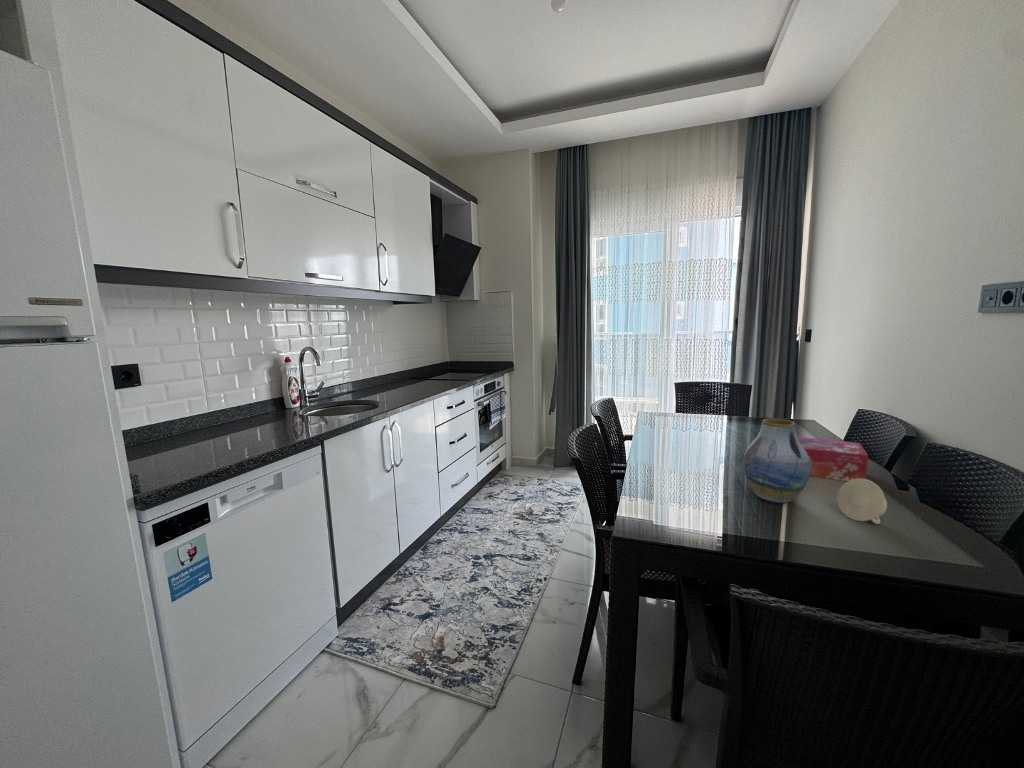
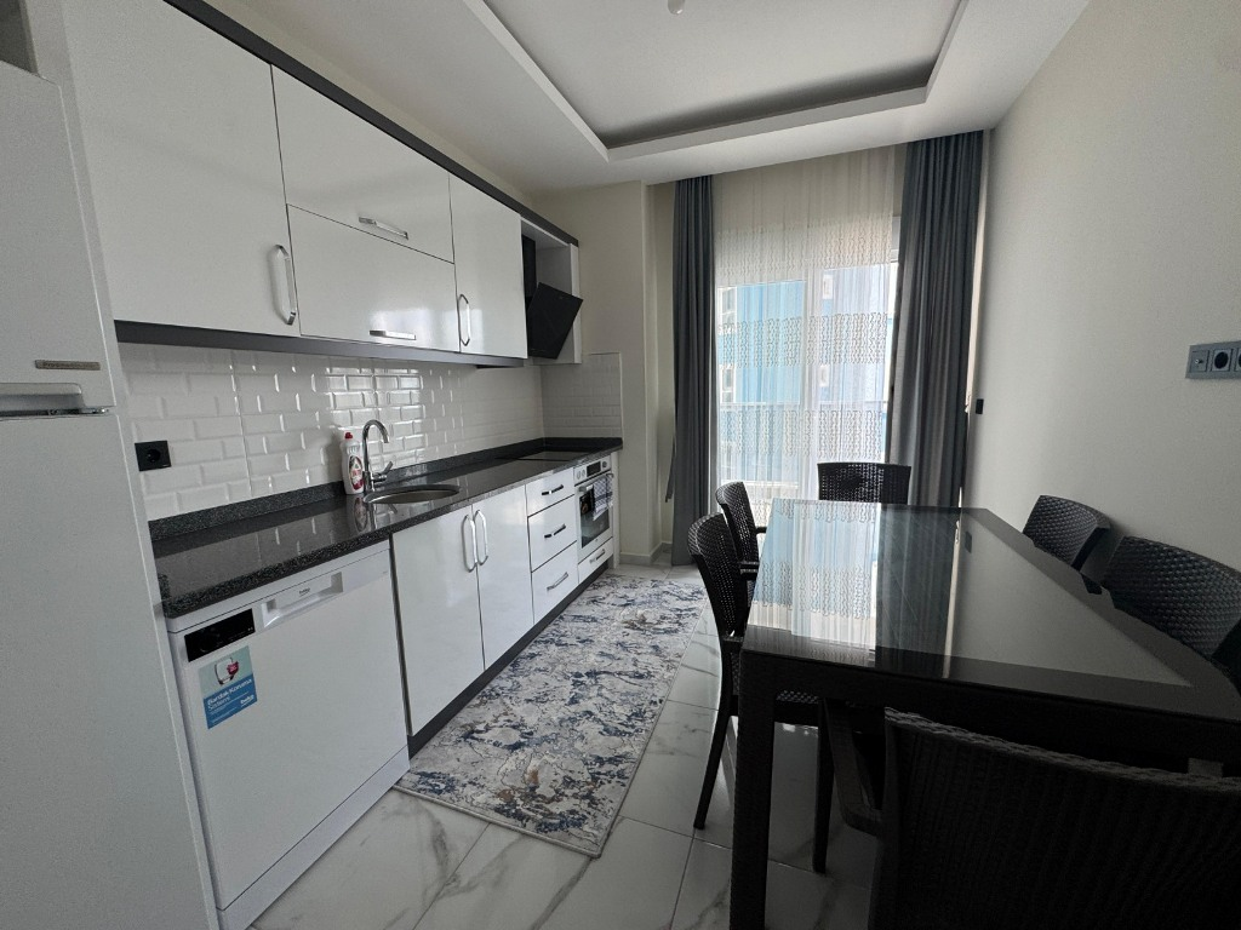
- vase (776, 460)
- cup (861, 498)
- tissue box (810, 456)
